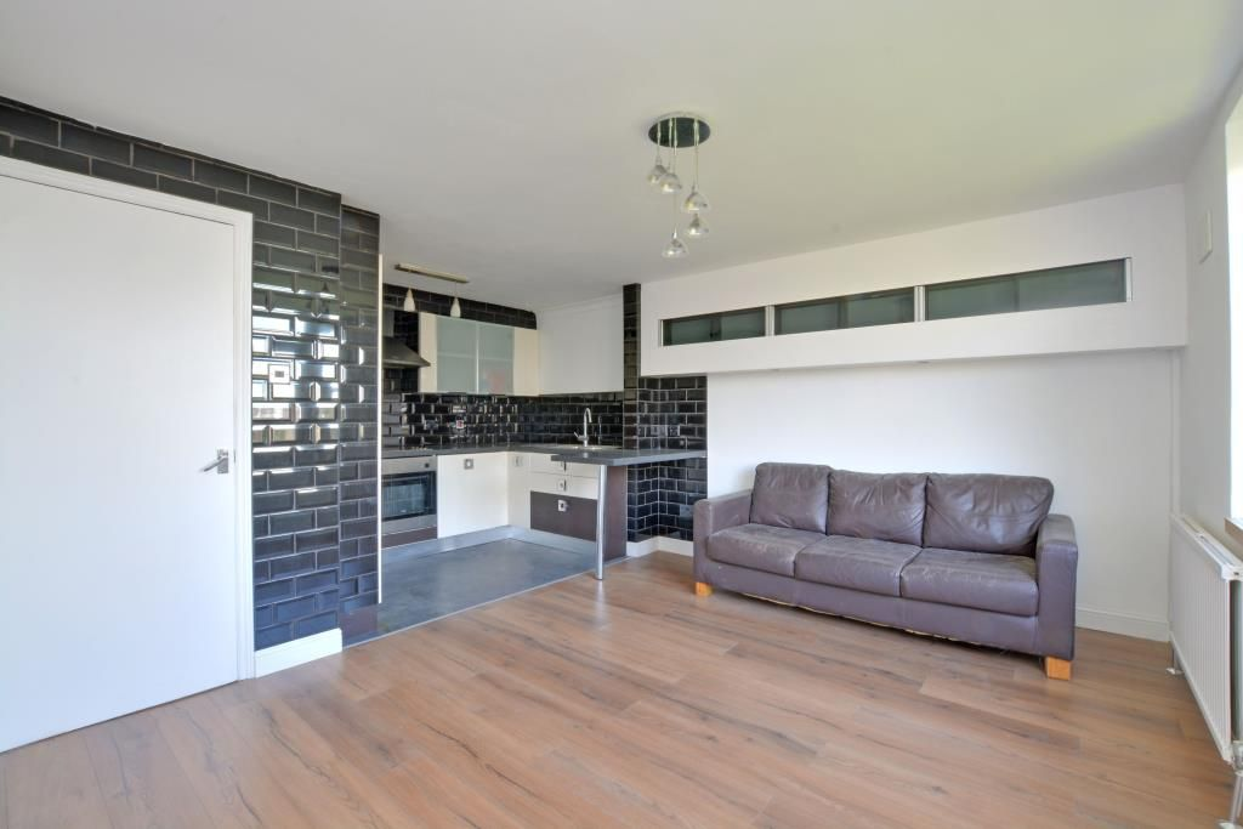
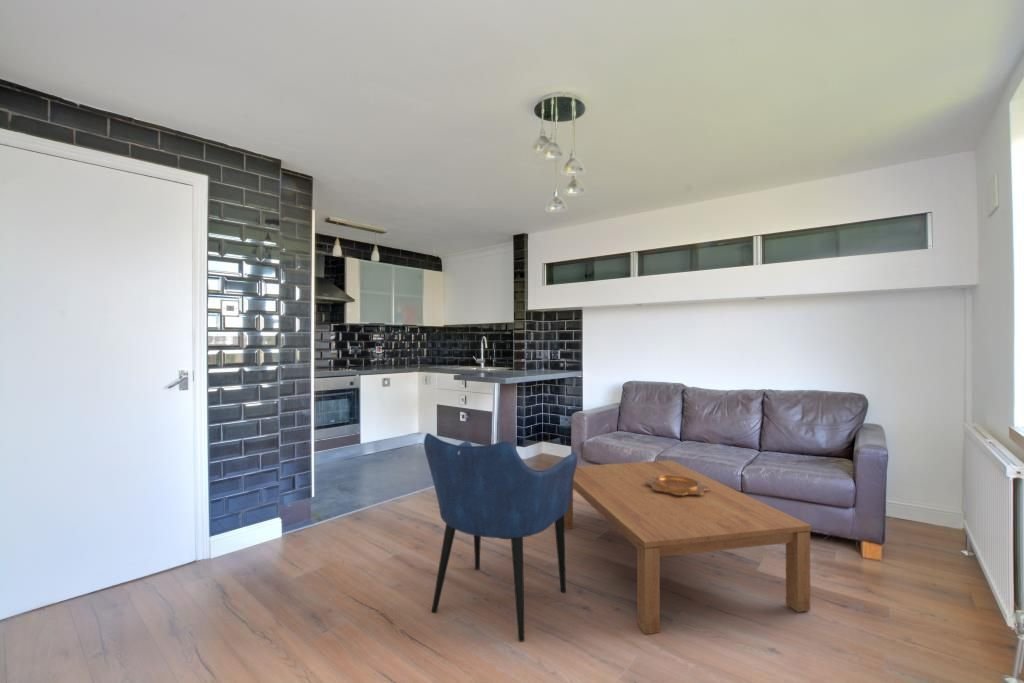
+ coffee table (661, 525)
+ armchair (493, 516)
+ decorative bowl (676, 484)
